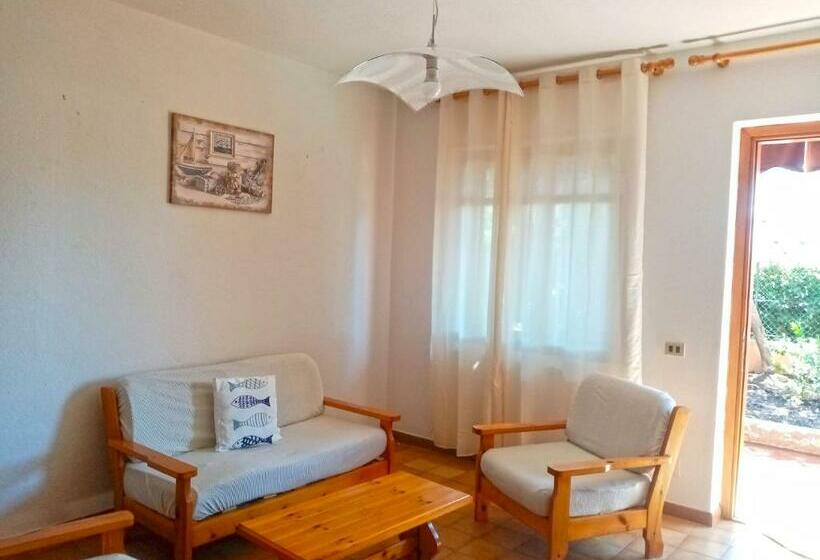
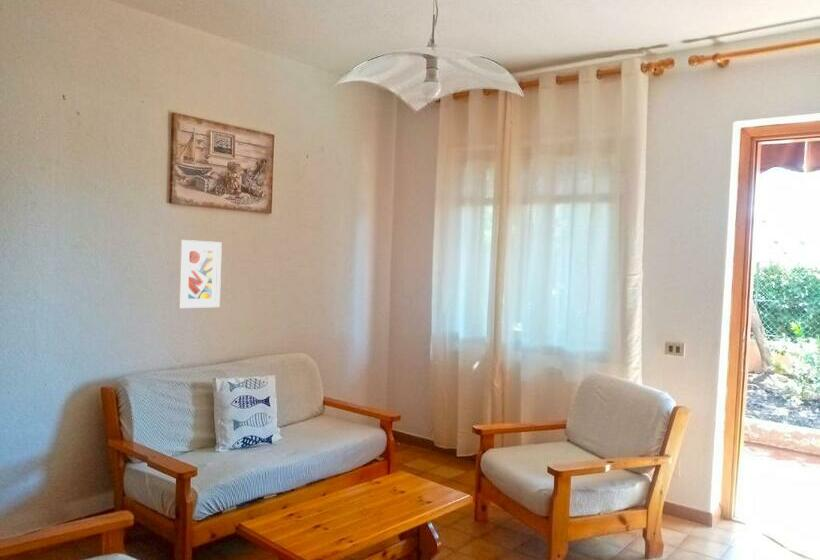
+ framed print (200, 274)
